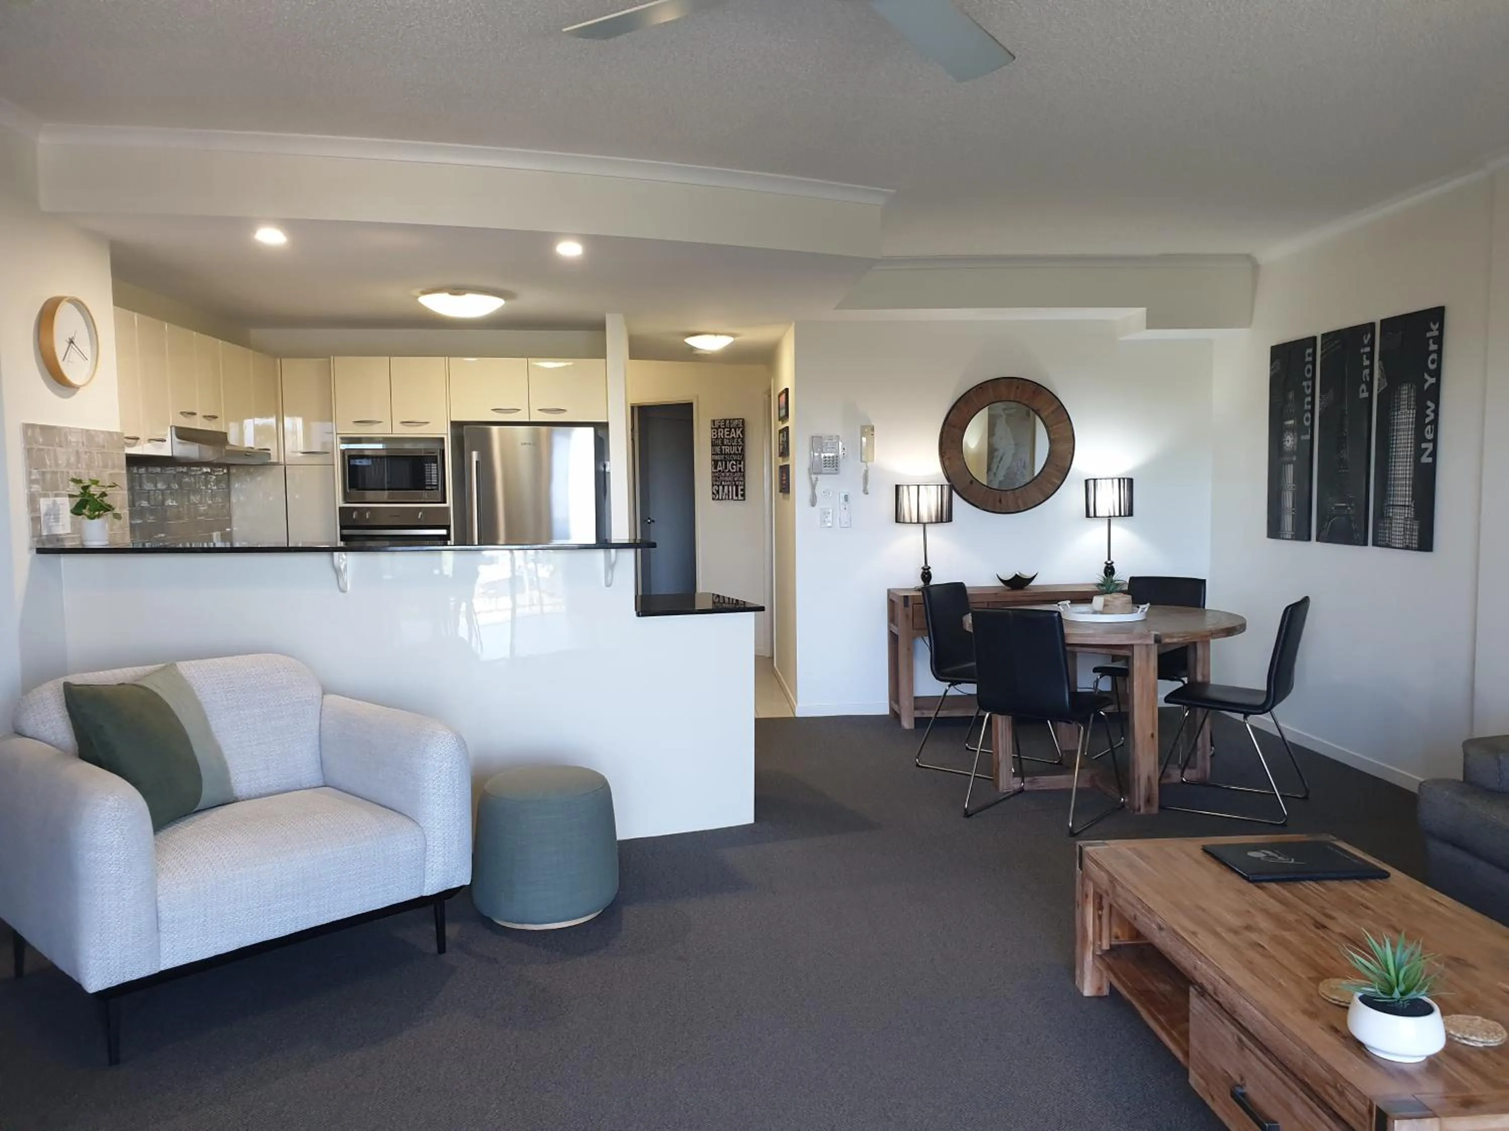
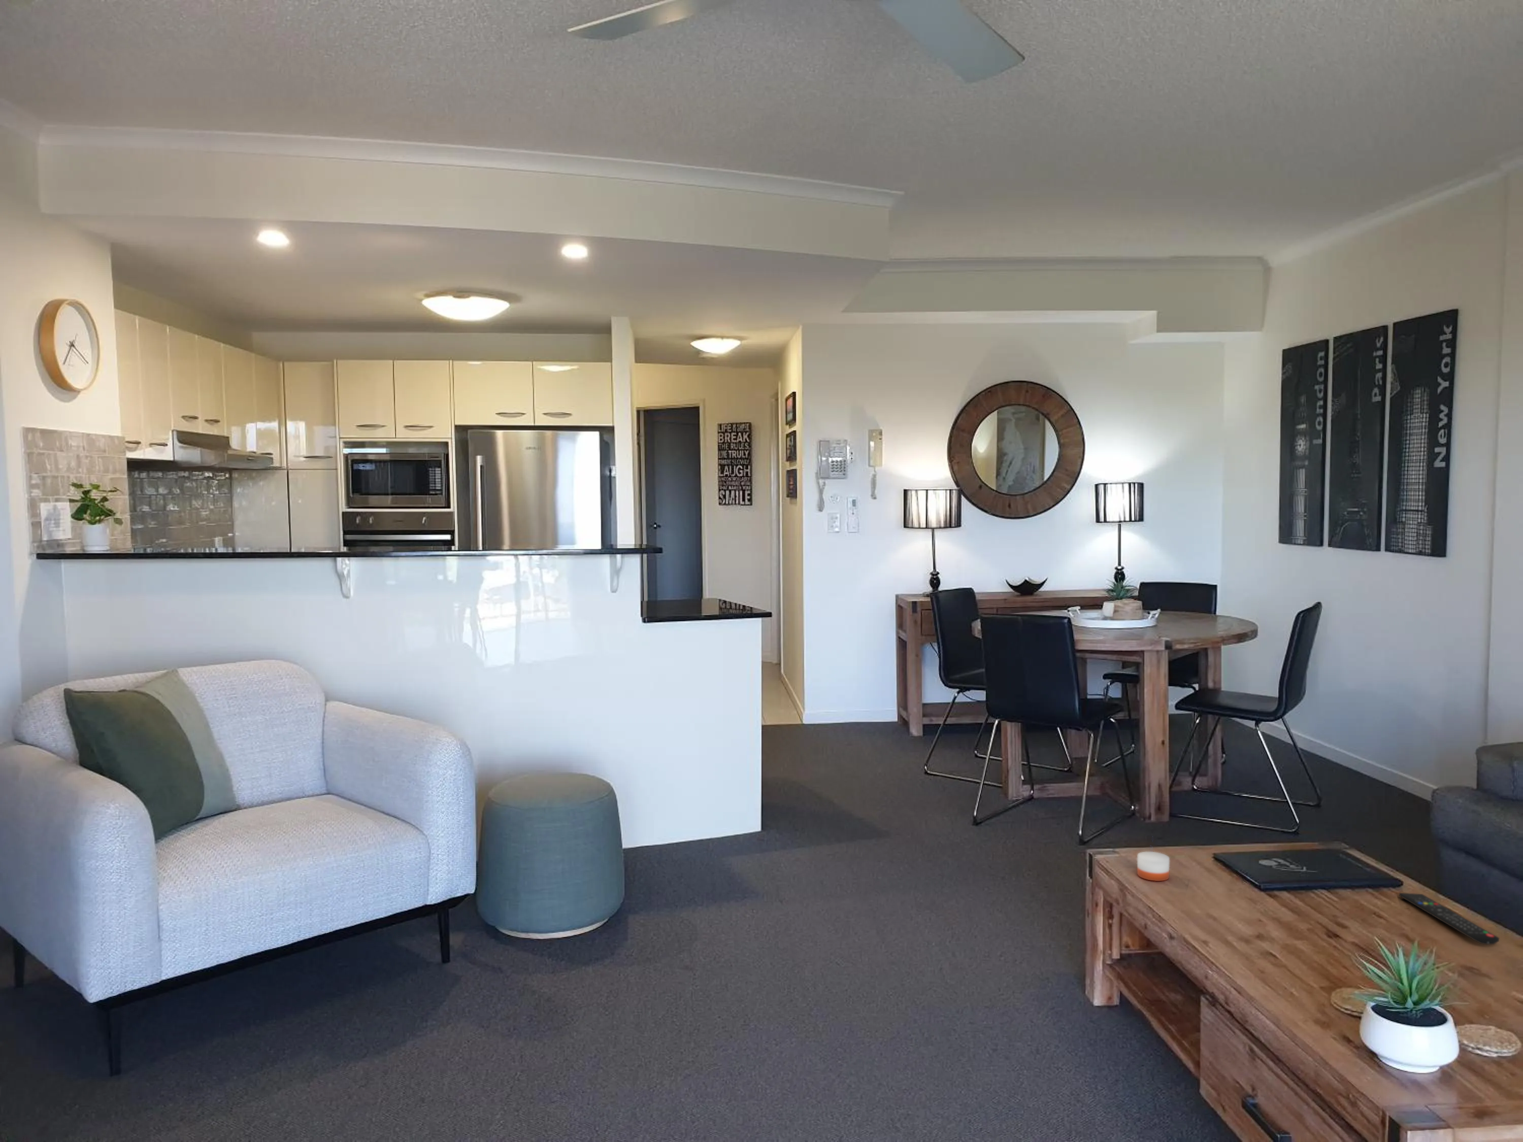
+ remote control (1446, 918)
+ candle (1152, 855)
